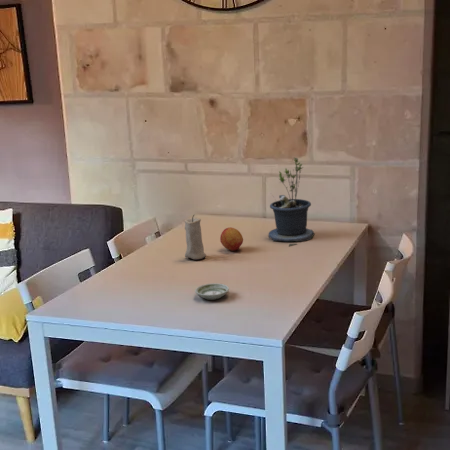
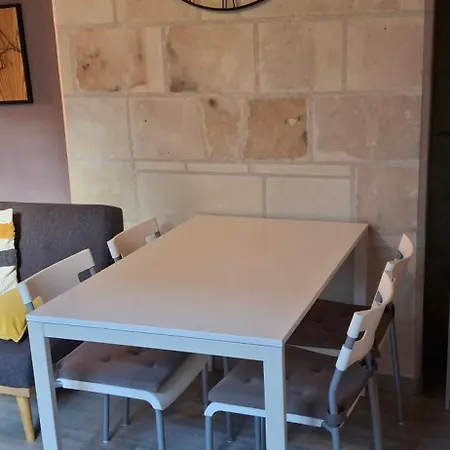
- saucer (212, 292)
- potted plant (289, 196)
- fruit (231, 238)
- candle (194, 236)
